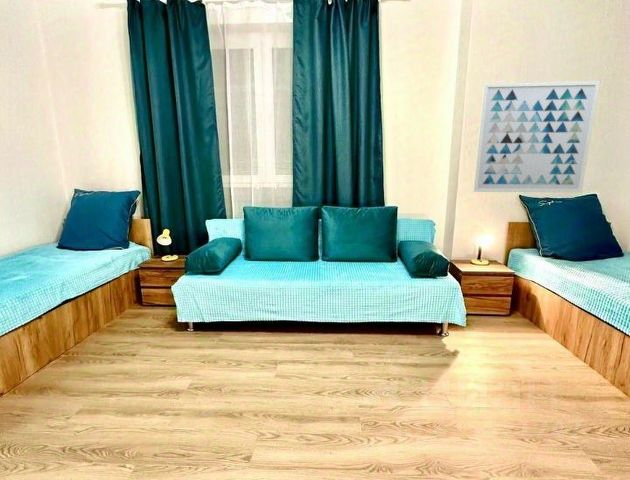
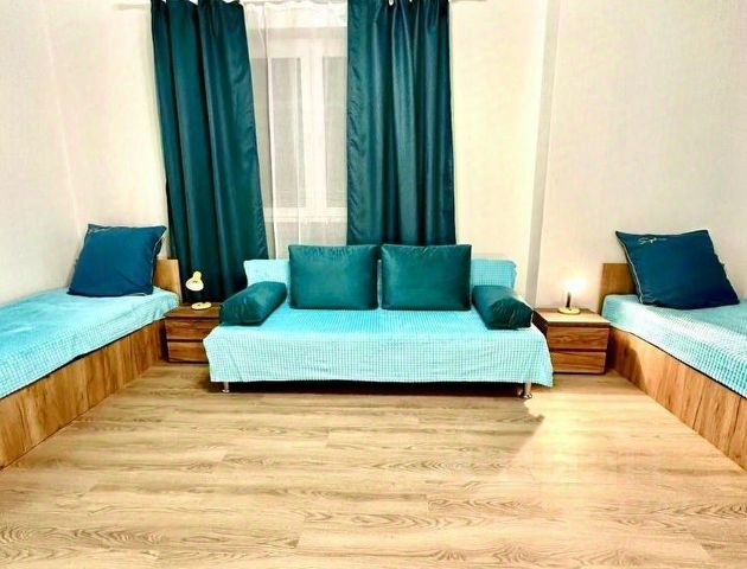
- wall art (533, 139)
